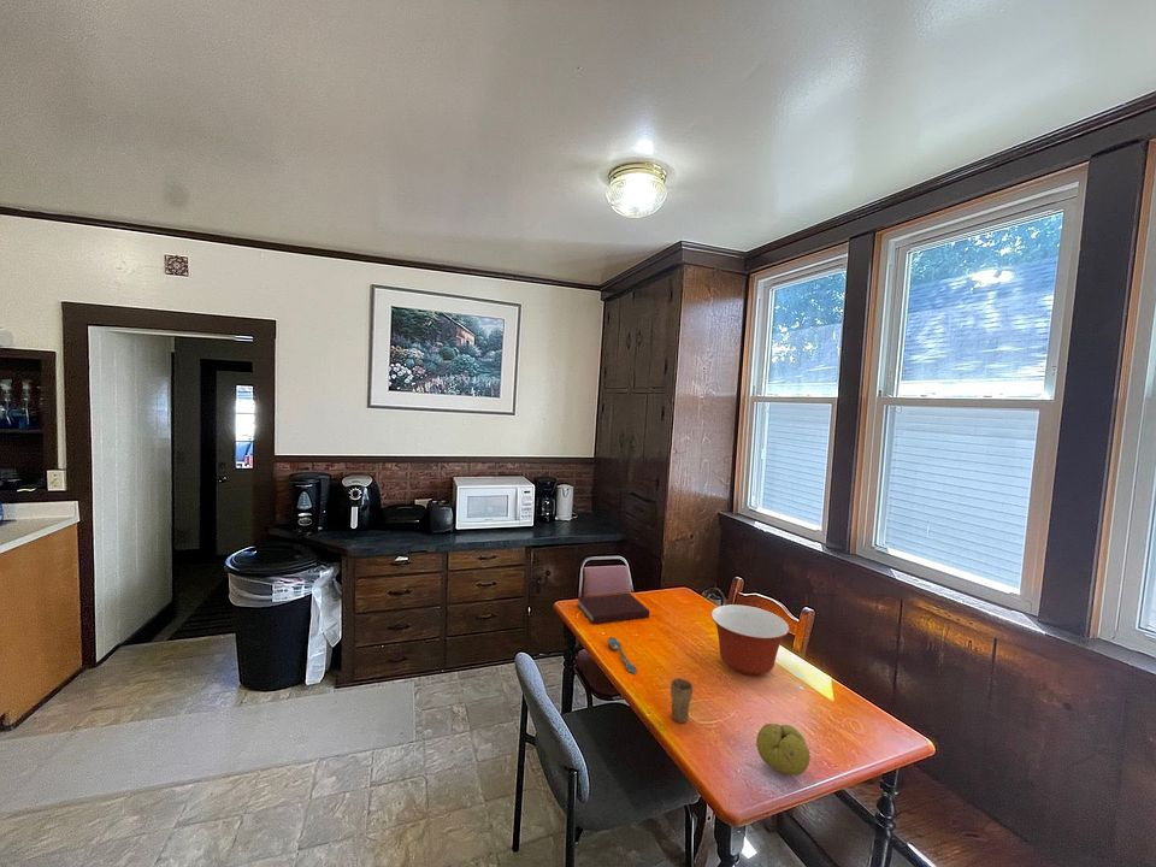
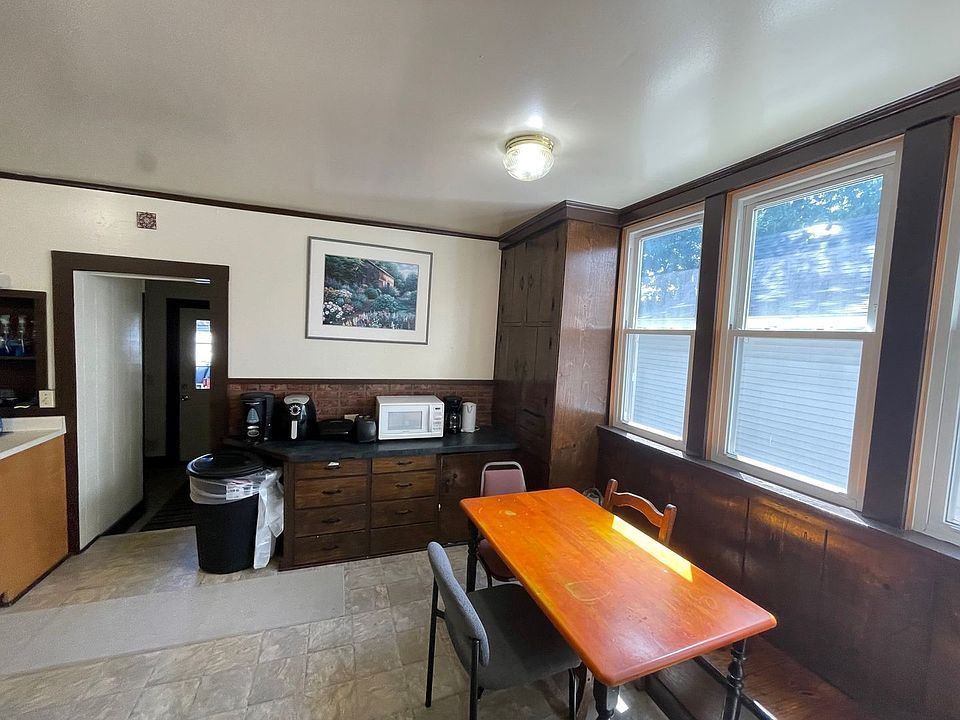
- notebook (612, 607)
- mixing bowl (747, 642)
- spoon (621, 654)
- cup (680, 696)
- fruit (783, 749)
